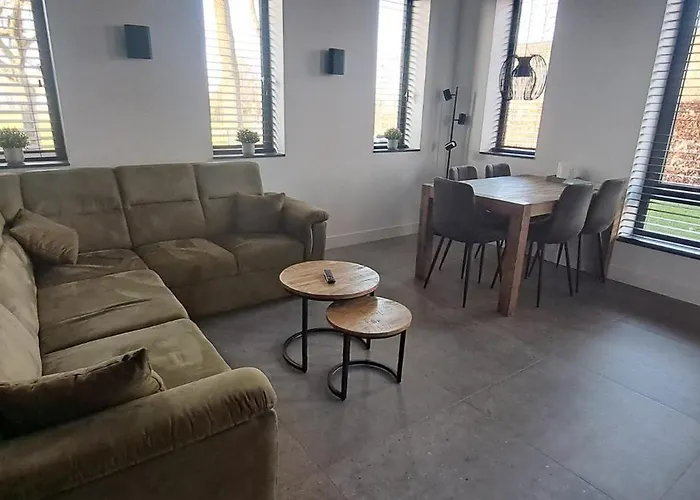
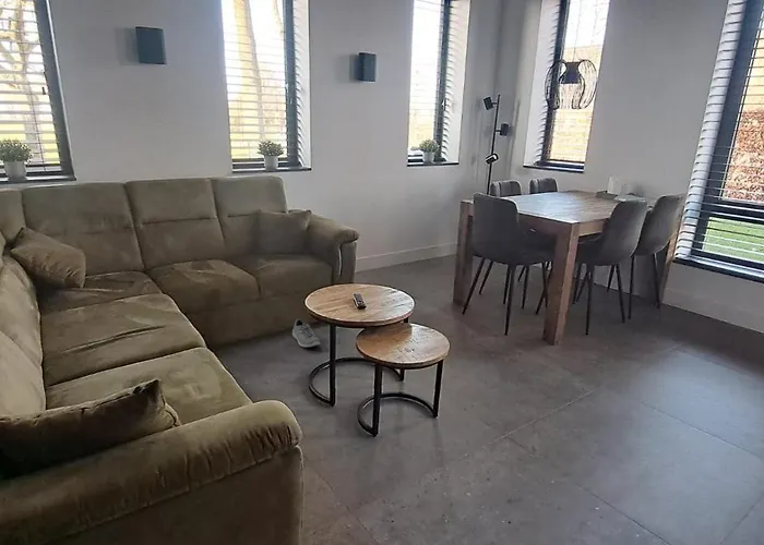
+ sneaker (303, 332)
